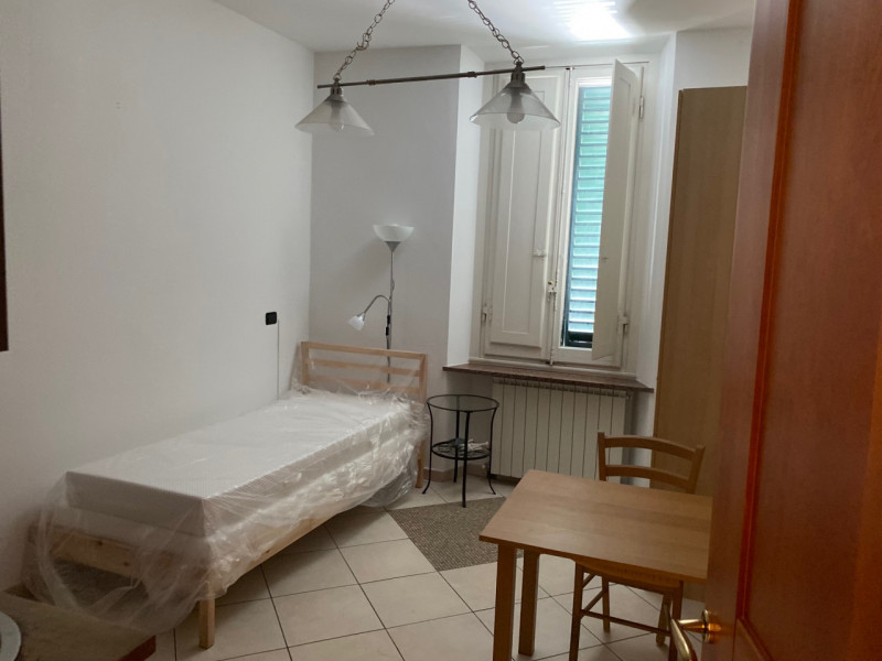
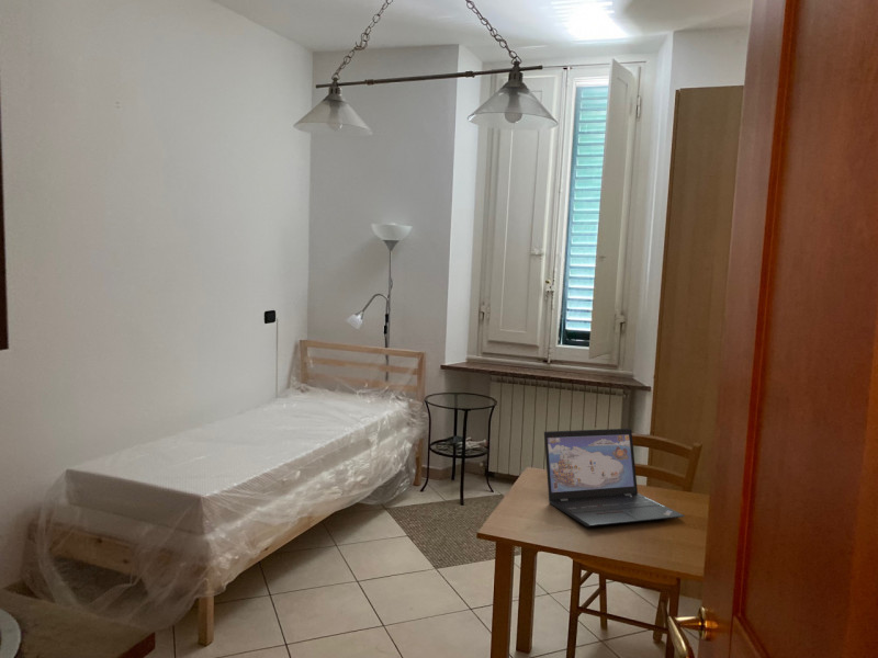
+ laptop (611, 474)
